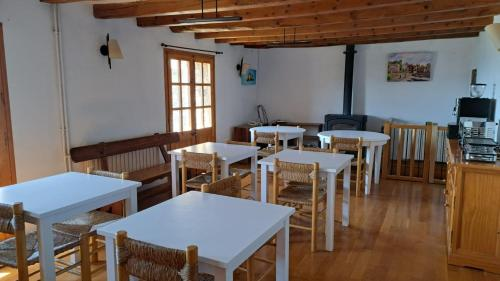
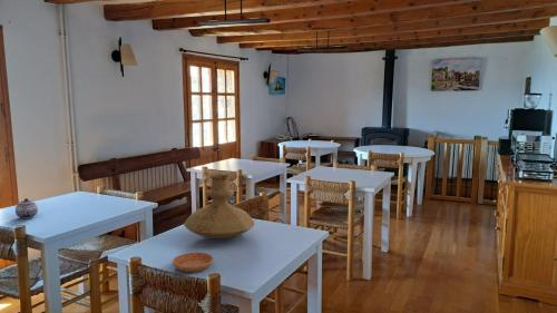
+ vase (219, 206)
+ saucer (193, 262)
+ teapot (26, 207)
